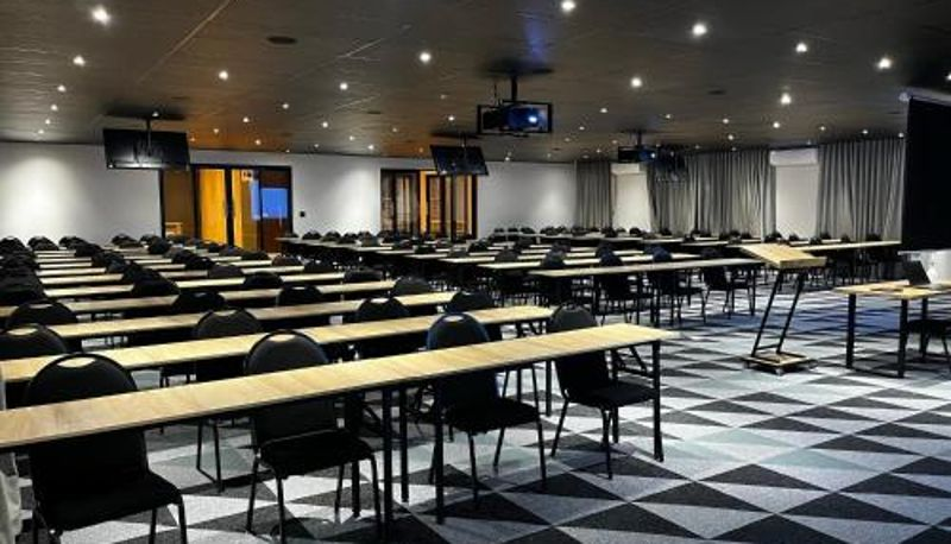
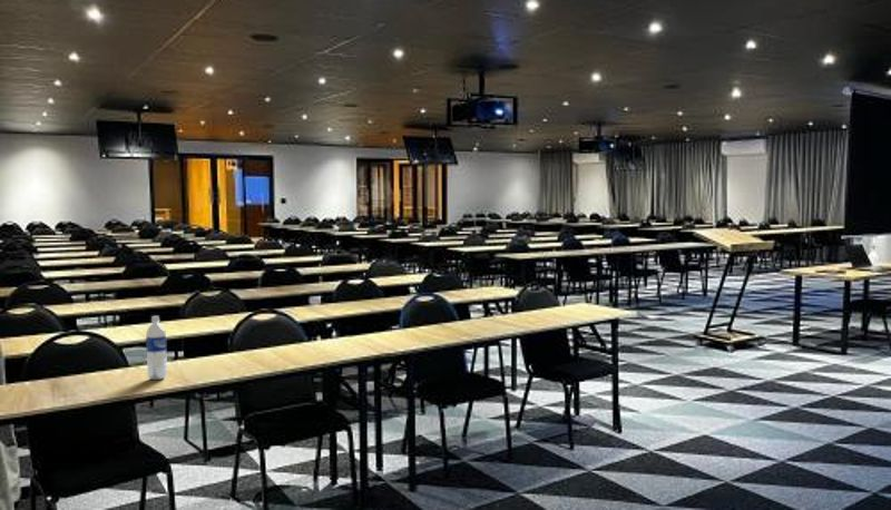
+ water bottle (156, 347)
